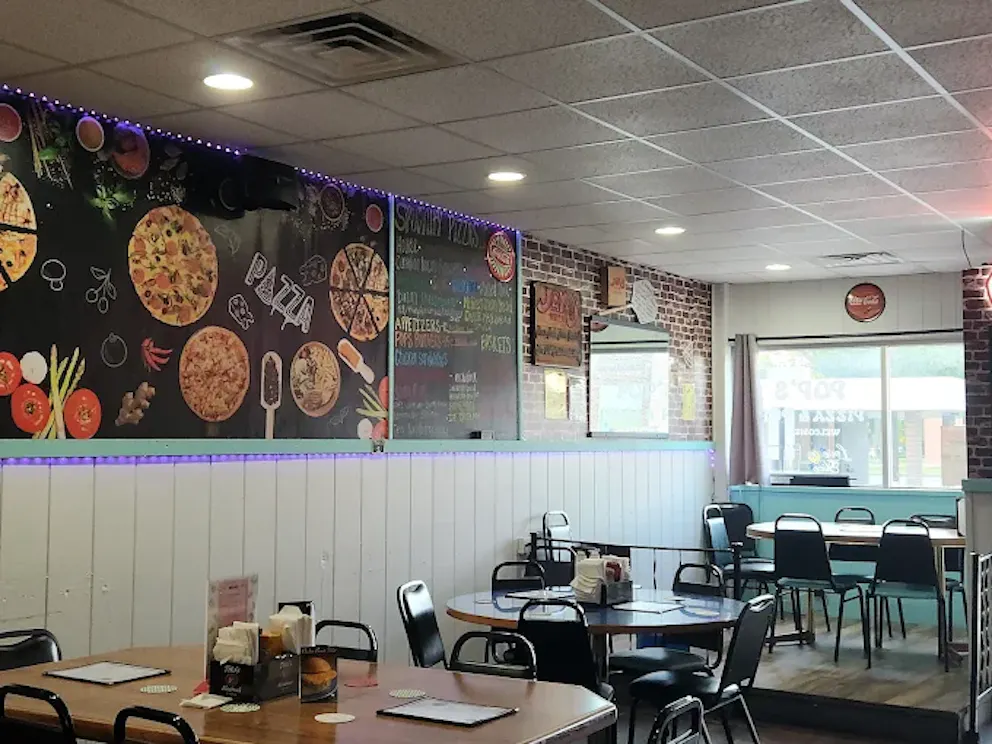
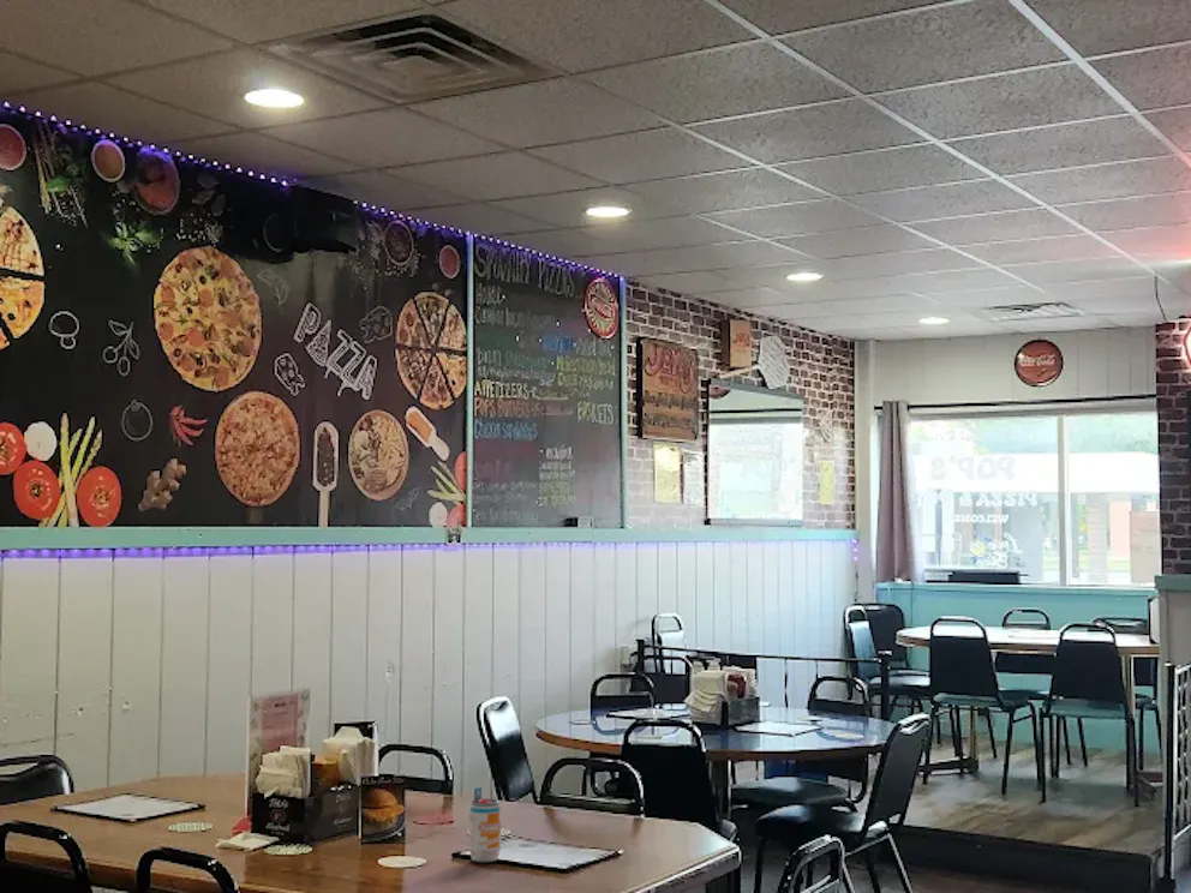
+ beverage can (484, 825)
